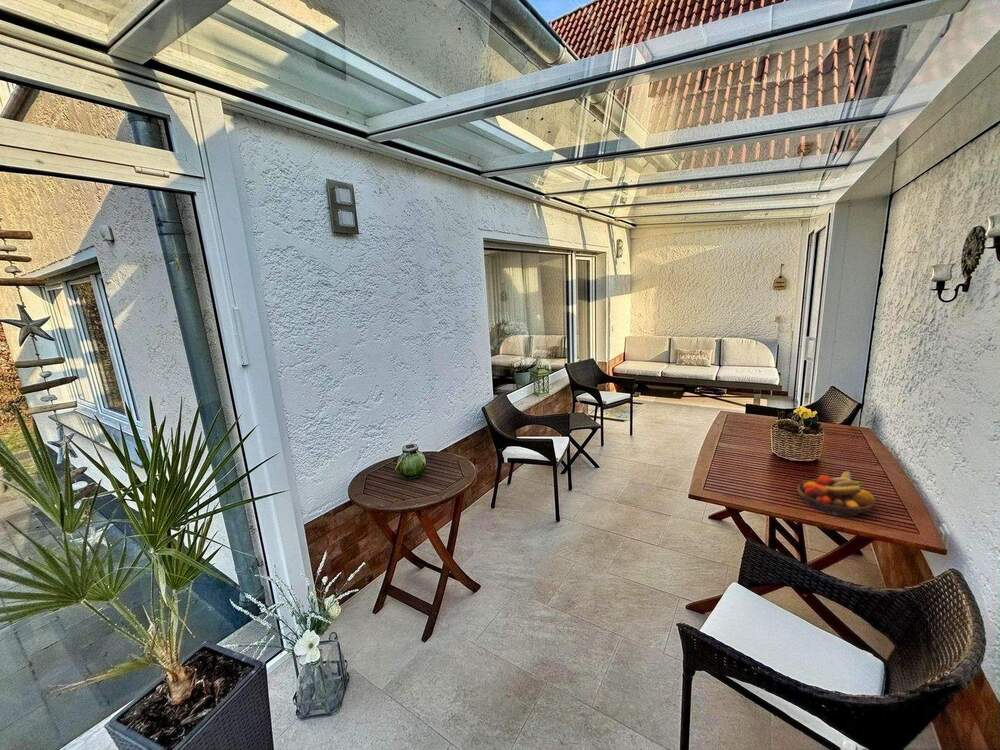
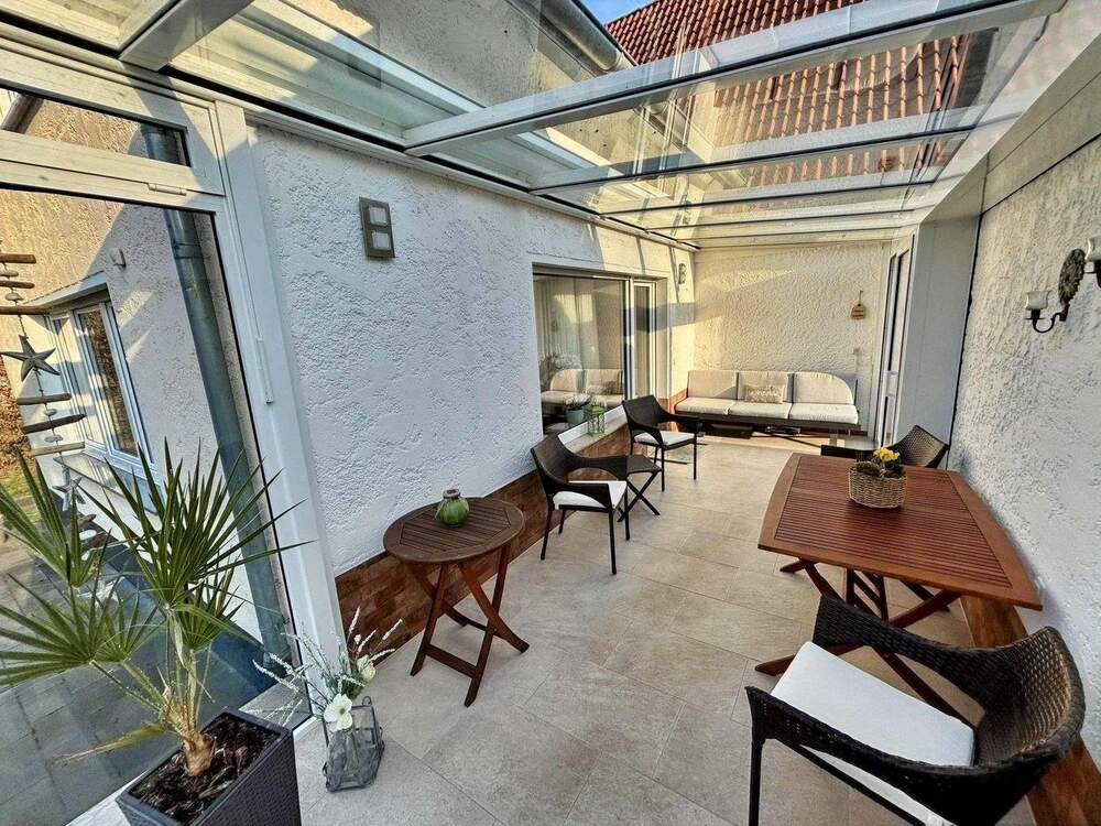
- fruit bowl (834, 490)
